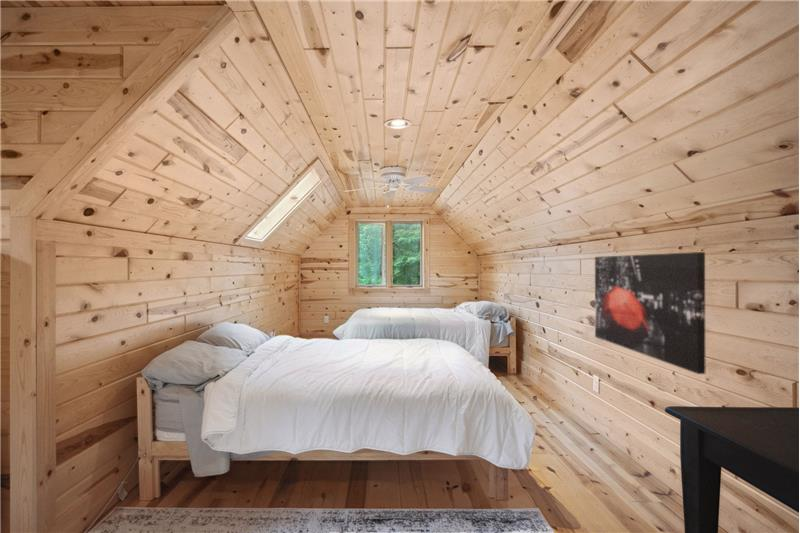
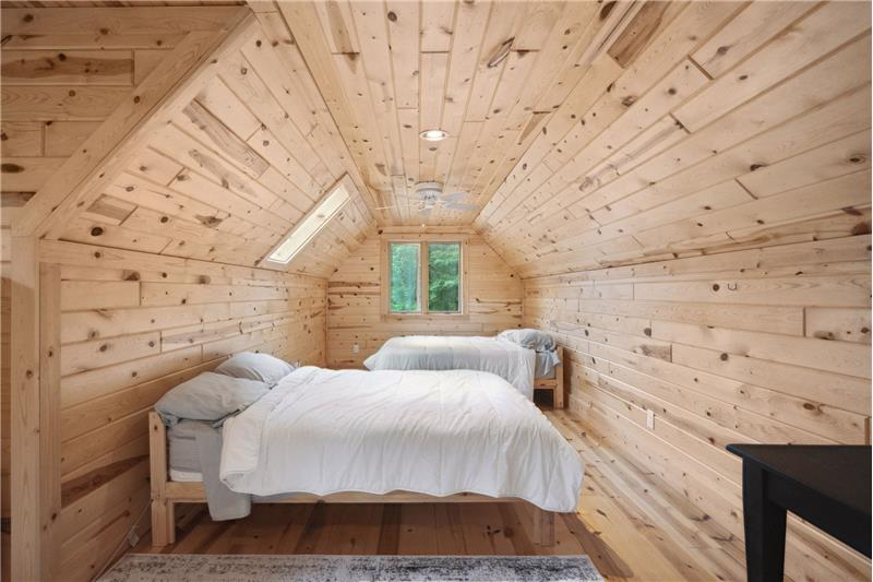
- wall art (638, 303)
